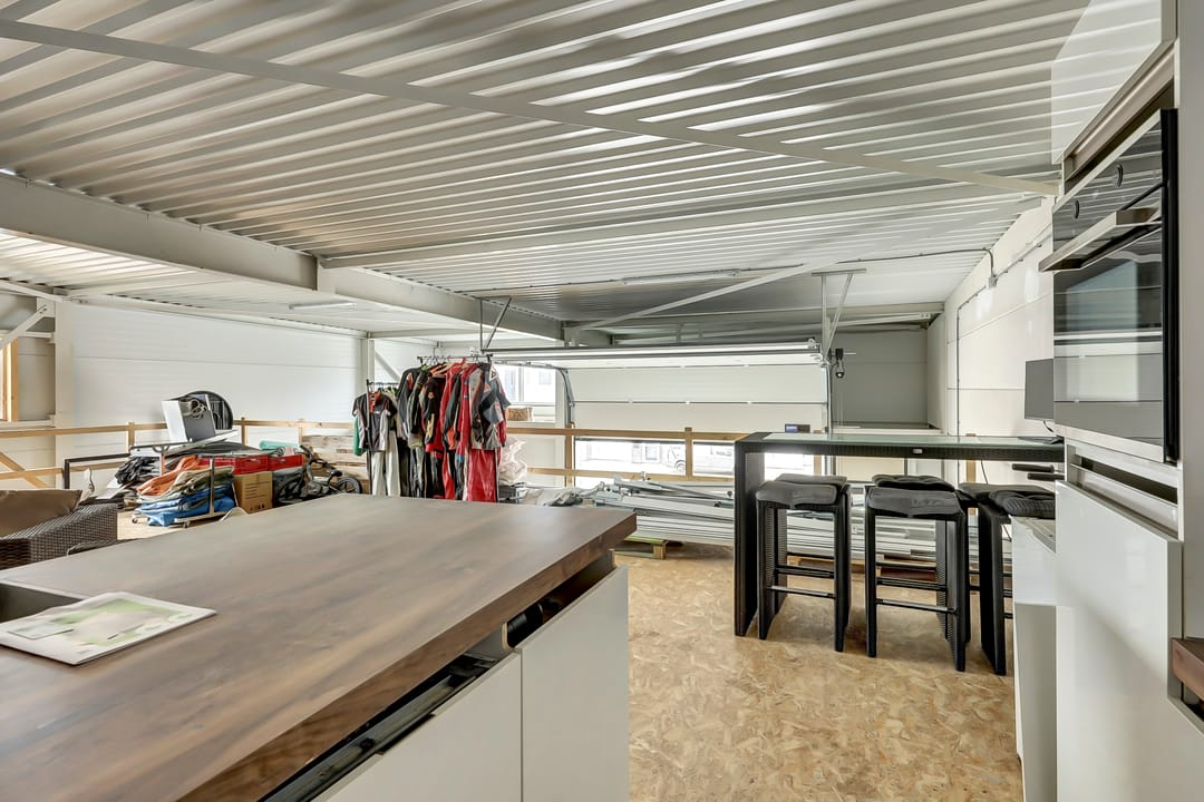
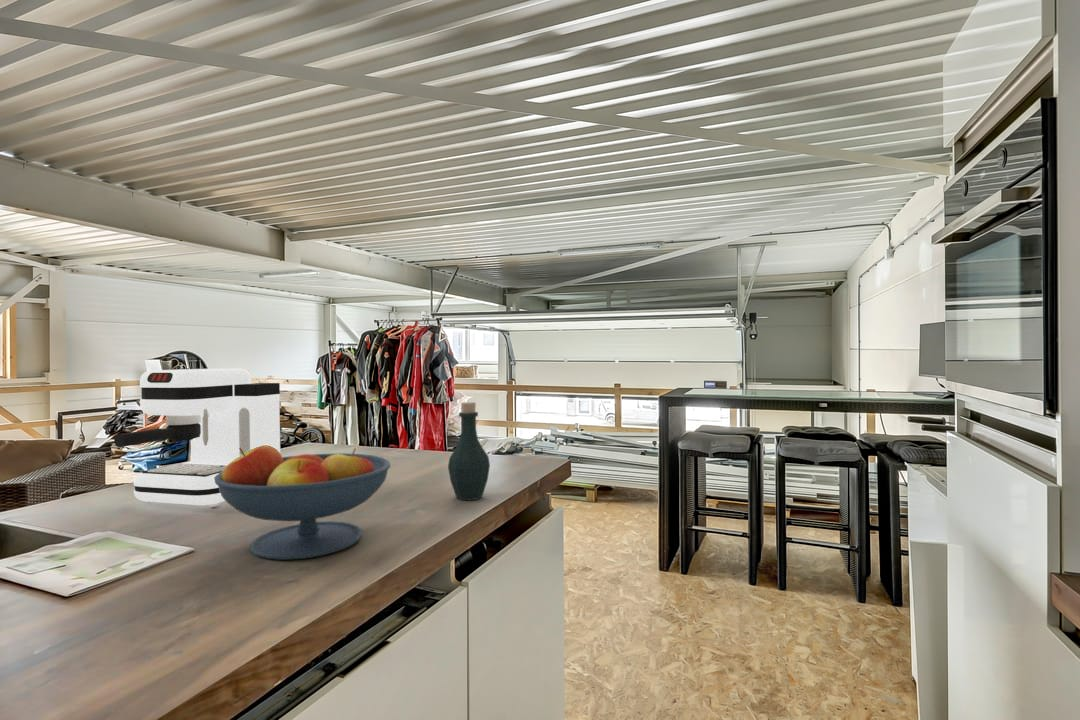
+ bottle (468, 449)
+ fruit bowl (307, 491)
+ coffee maker (206, 432)
